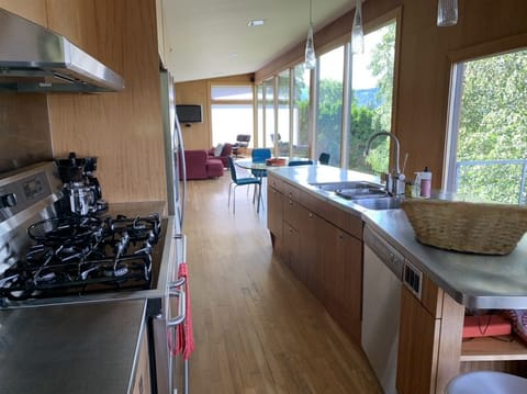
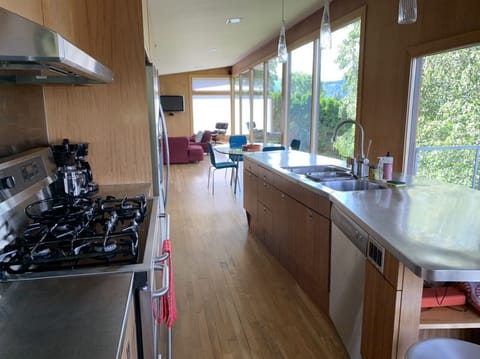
- fruit basket (463, 219)
